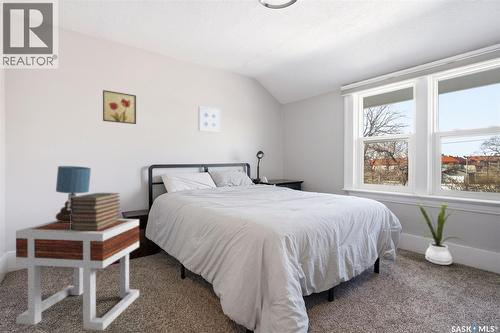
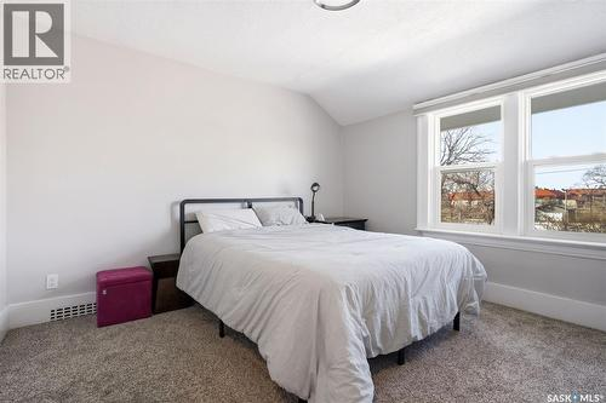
- table lamp (70, 194)
- side table (85, 265)
- wall art (119, 107)
- book stack (96, 210)
- wall art (209, 119)
- house plant (435, 228)
